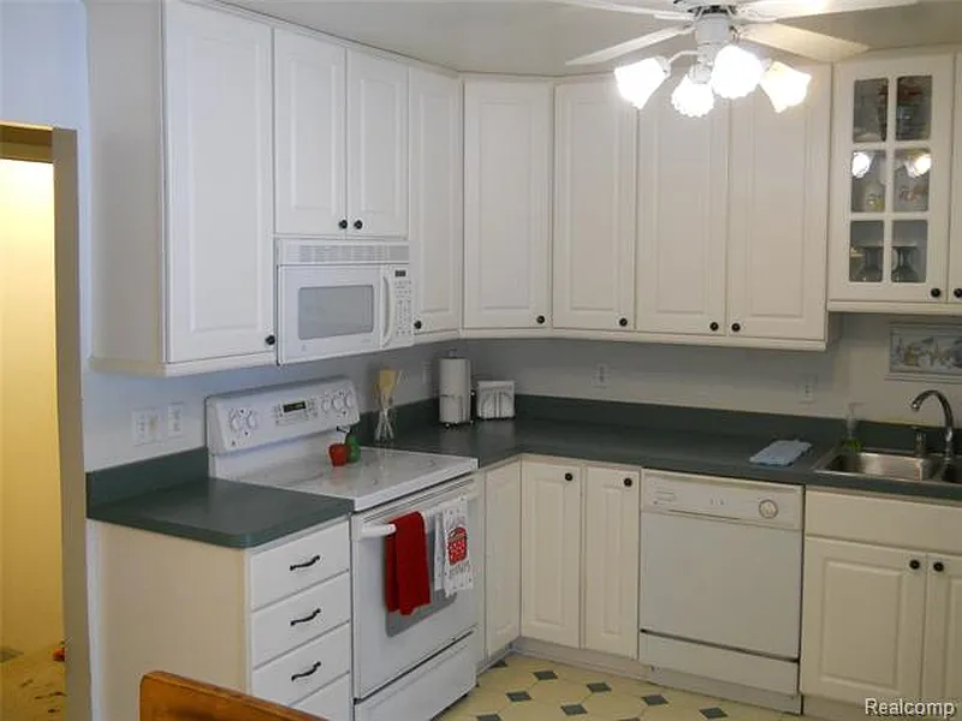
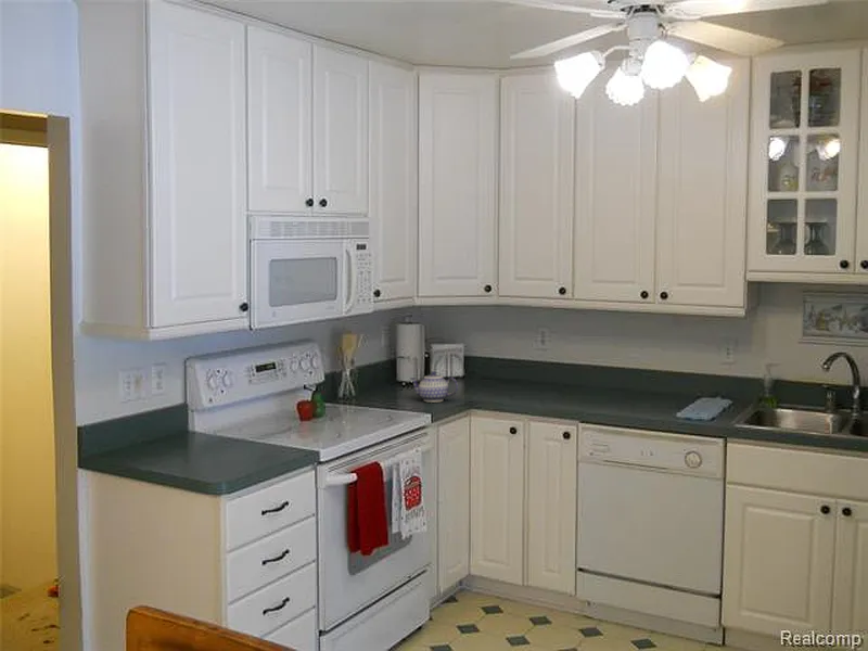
+ teapot (433, 385)
